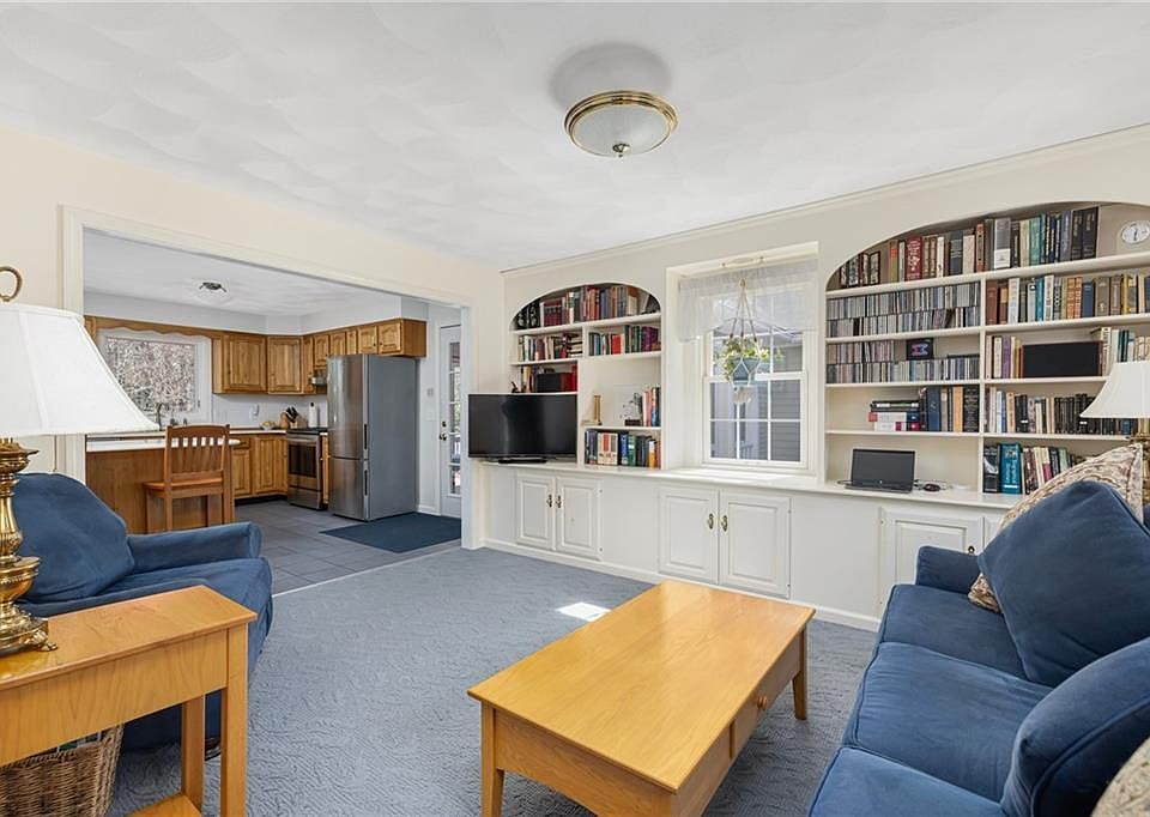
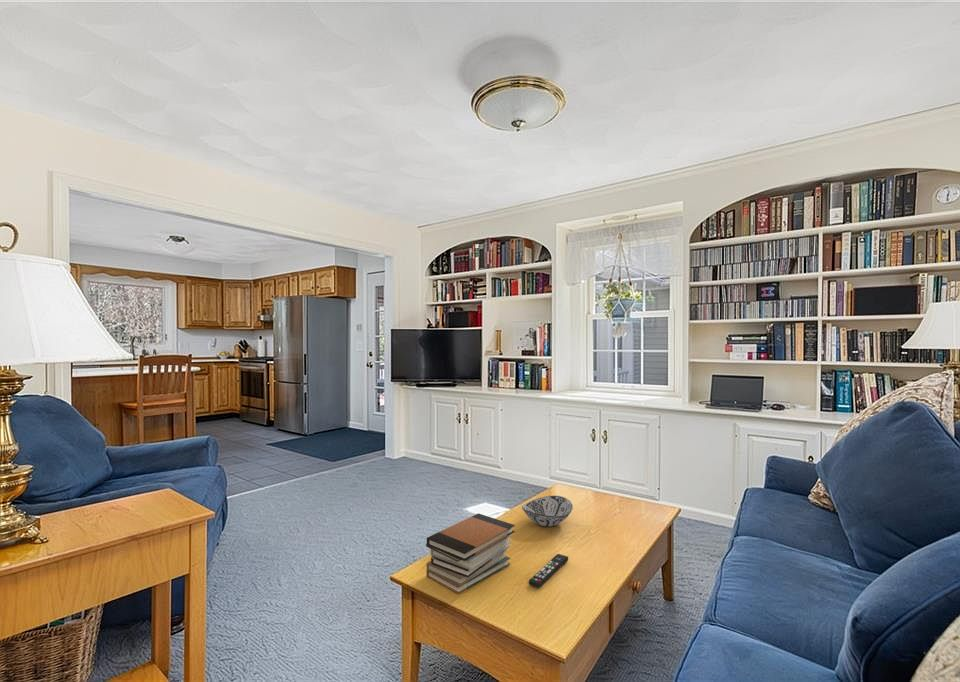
+ book stack (471, 550)
+ decorative bowl (547, 513)
+ remote control (549, 569)
